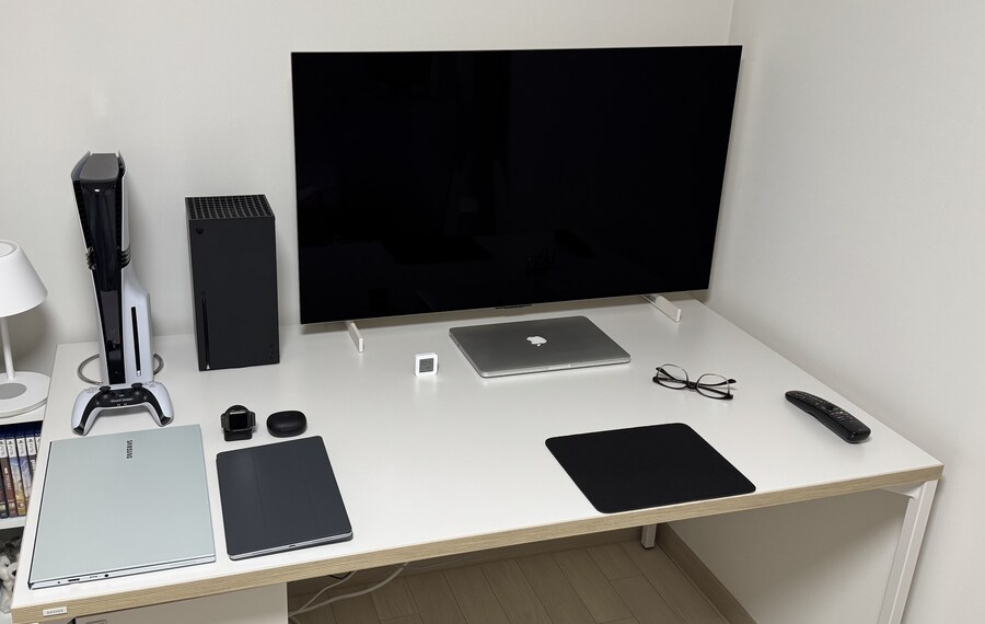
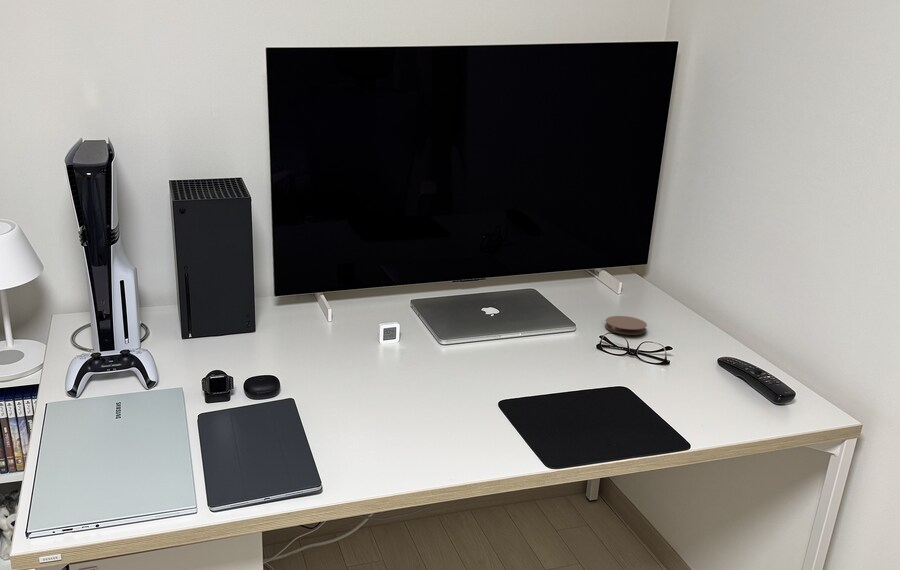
+ coaster (625, 325)
